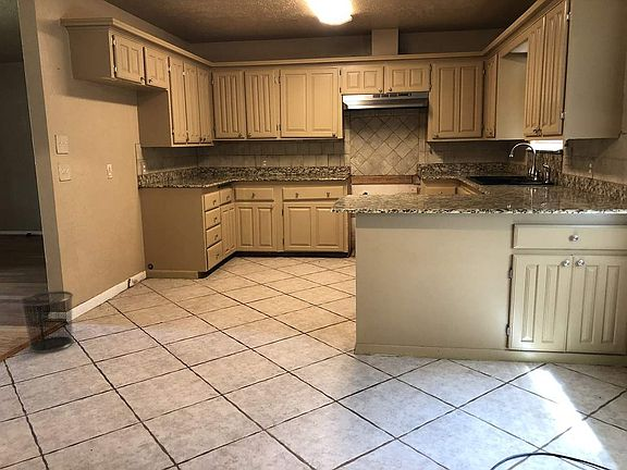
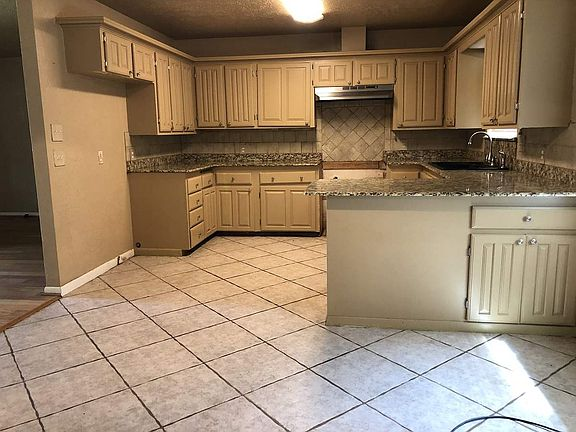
- waste bin (48, 321)
